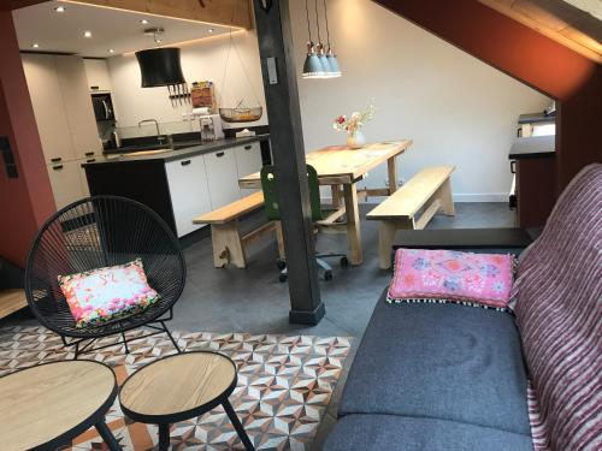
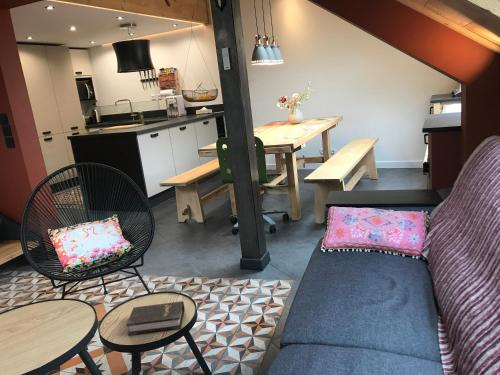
+ hardback book (156, 316)
